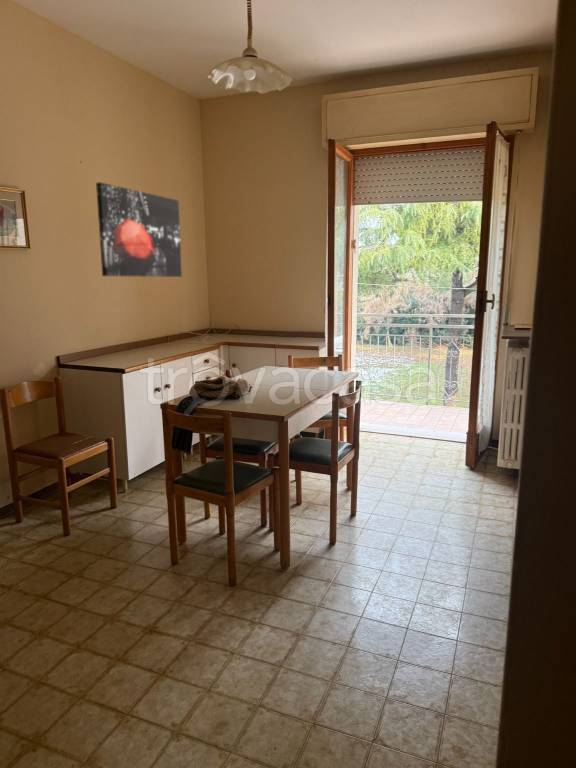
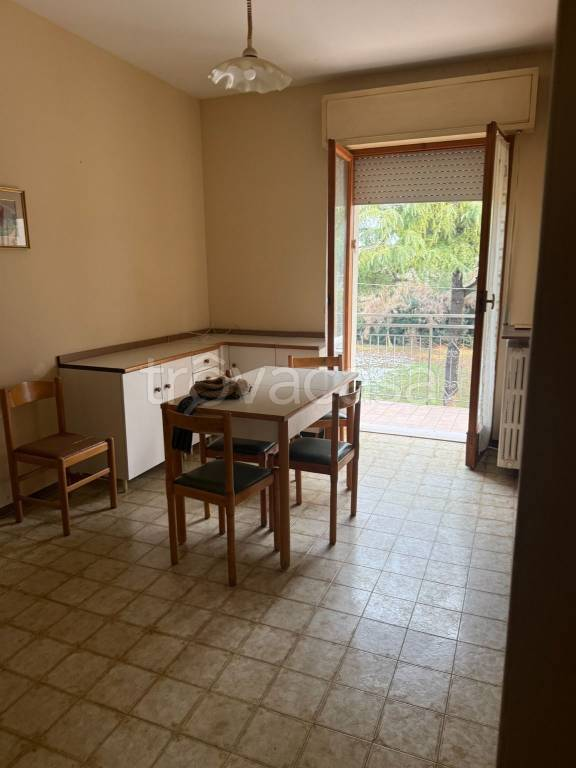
- wall art (143, 235)
